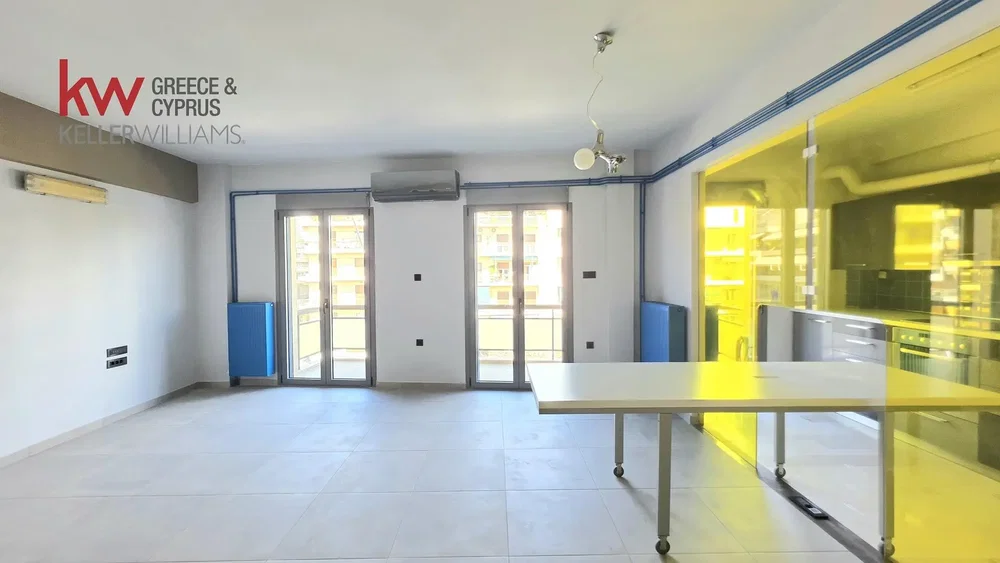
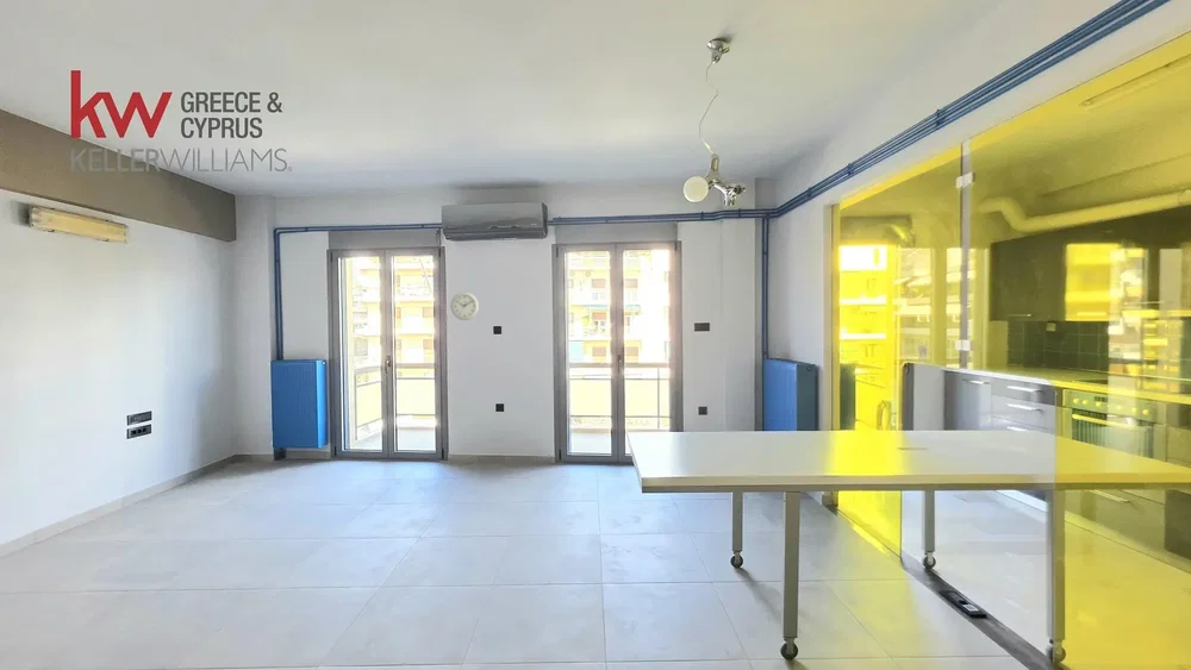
+ wall clock (464, 306)
